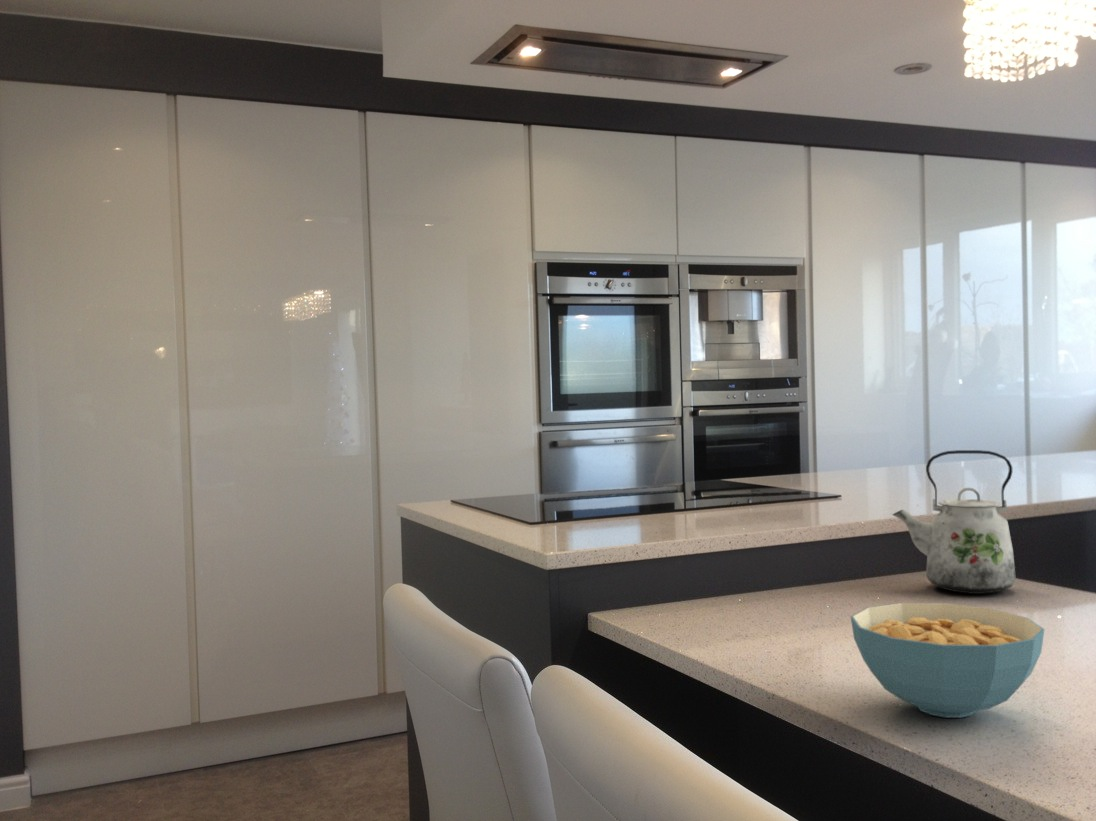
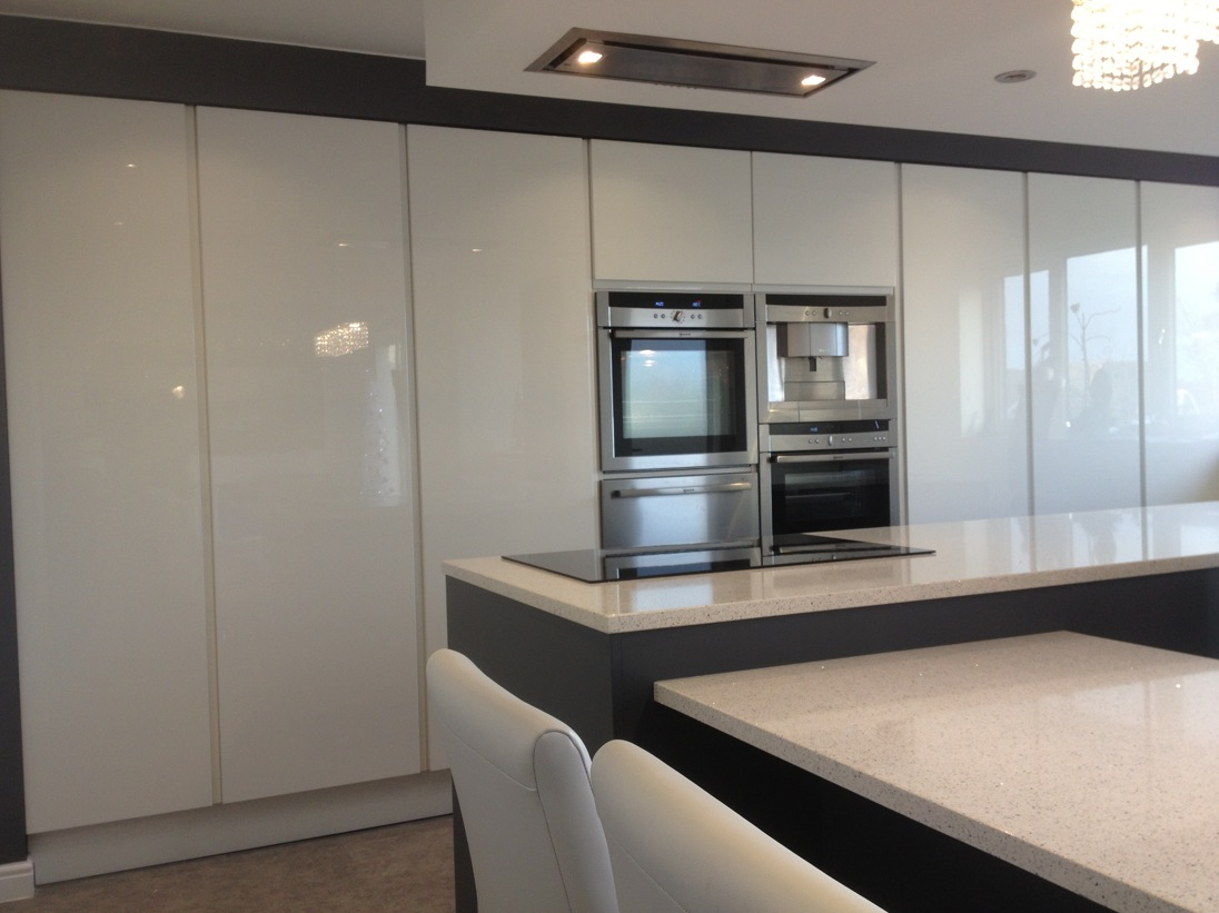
- cereal bowl (944, 665)
- kettle (952, 519)
